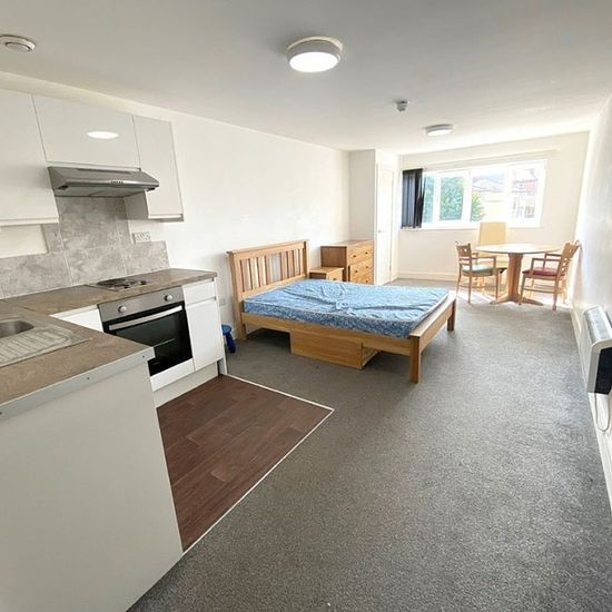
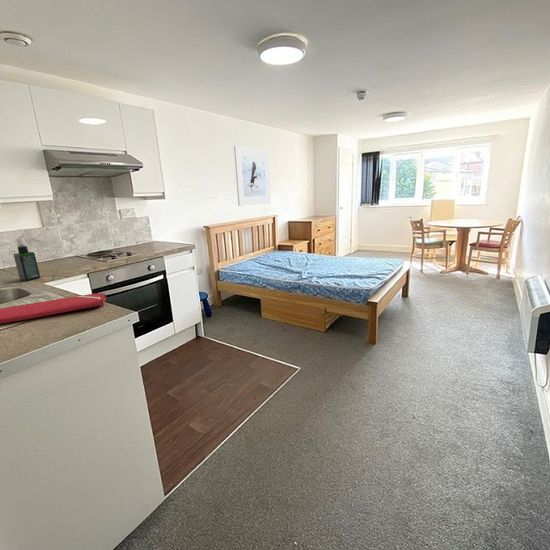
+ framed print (254, 177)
+ spray bottle (25, 259)
+ dish drying mat (49, 307)
